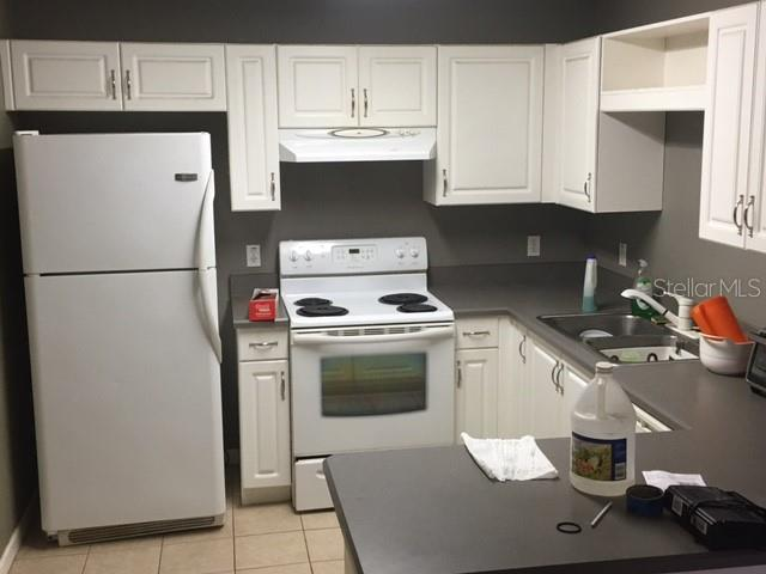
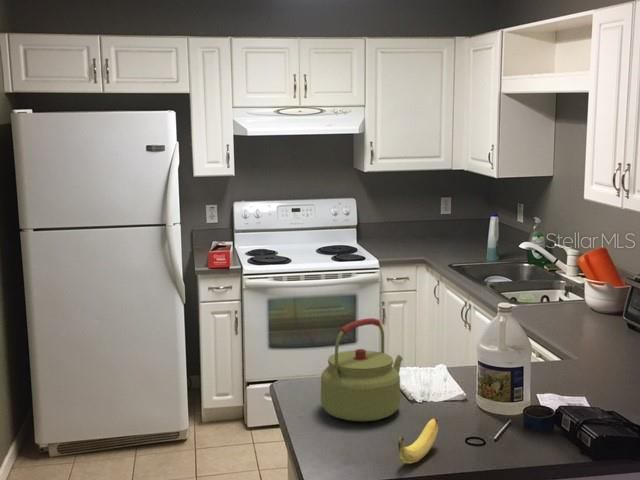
+ kettle (368, 362)
+ banana (417, 441)
